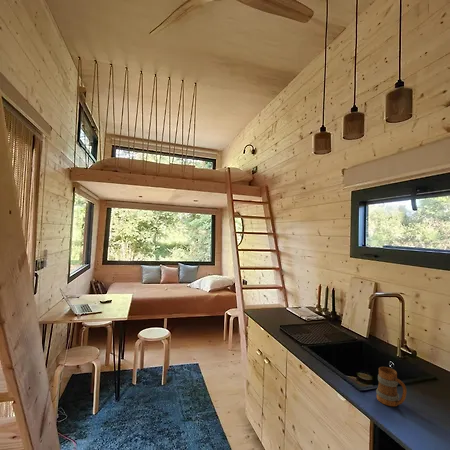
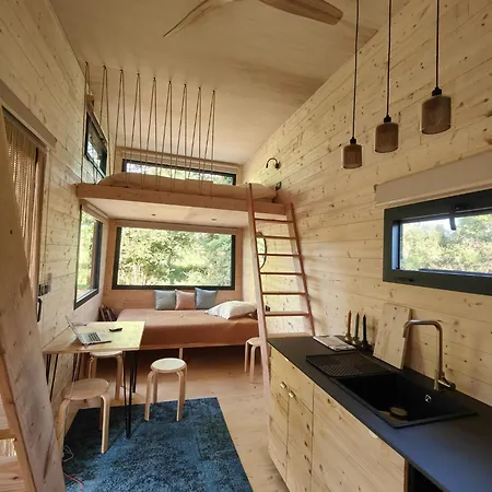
- mug (391, 387)
